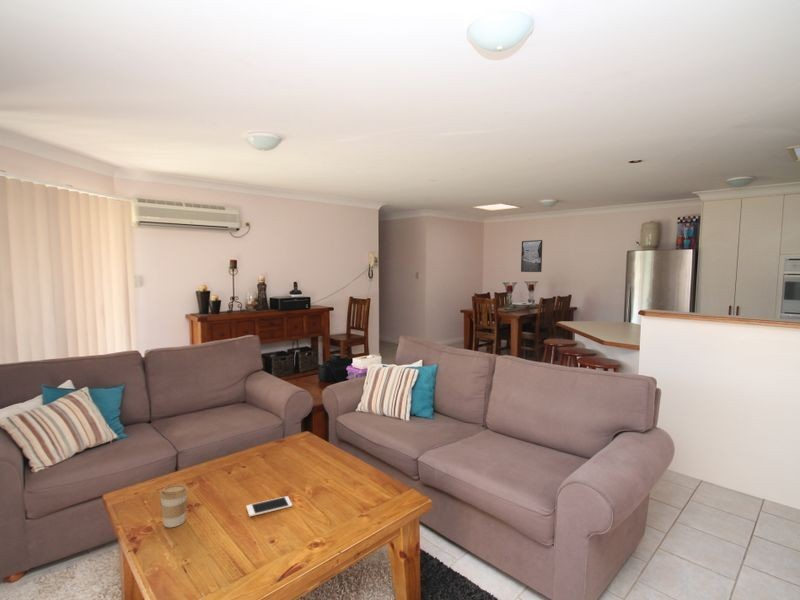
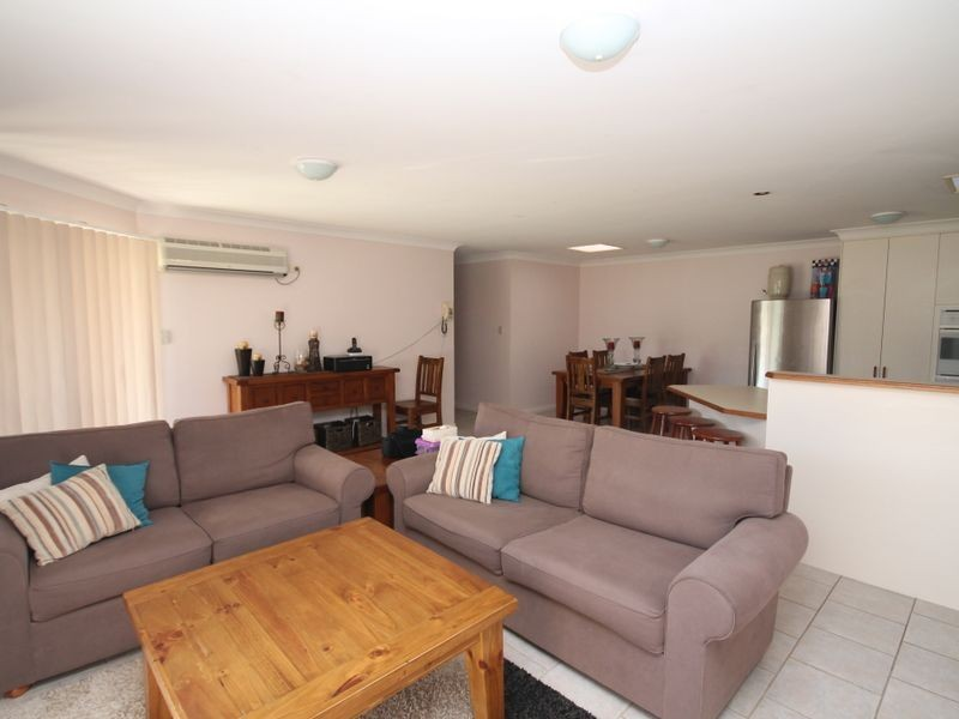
- coffee cup (174, 504)
- cell phone (269, 506)
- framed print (531, 256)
